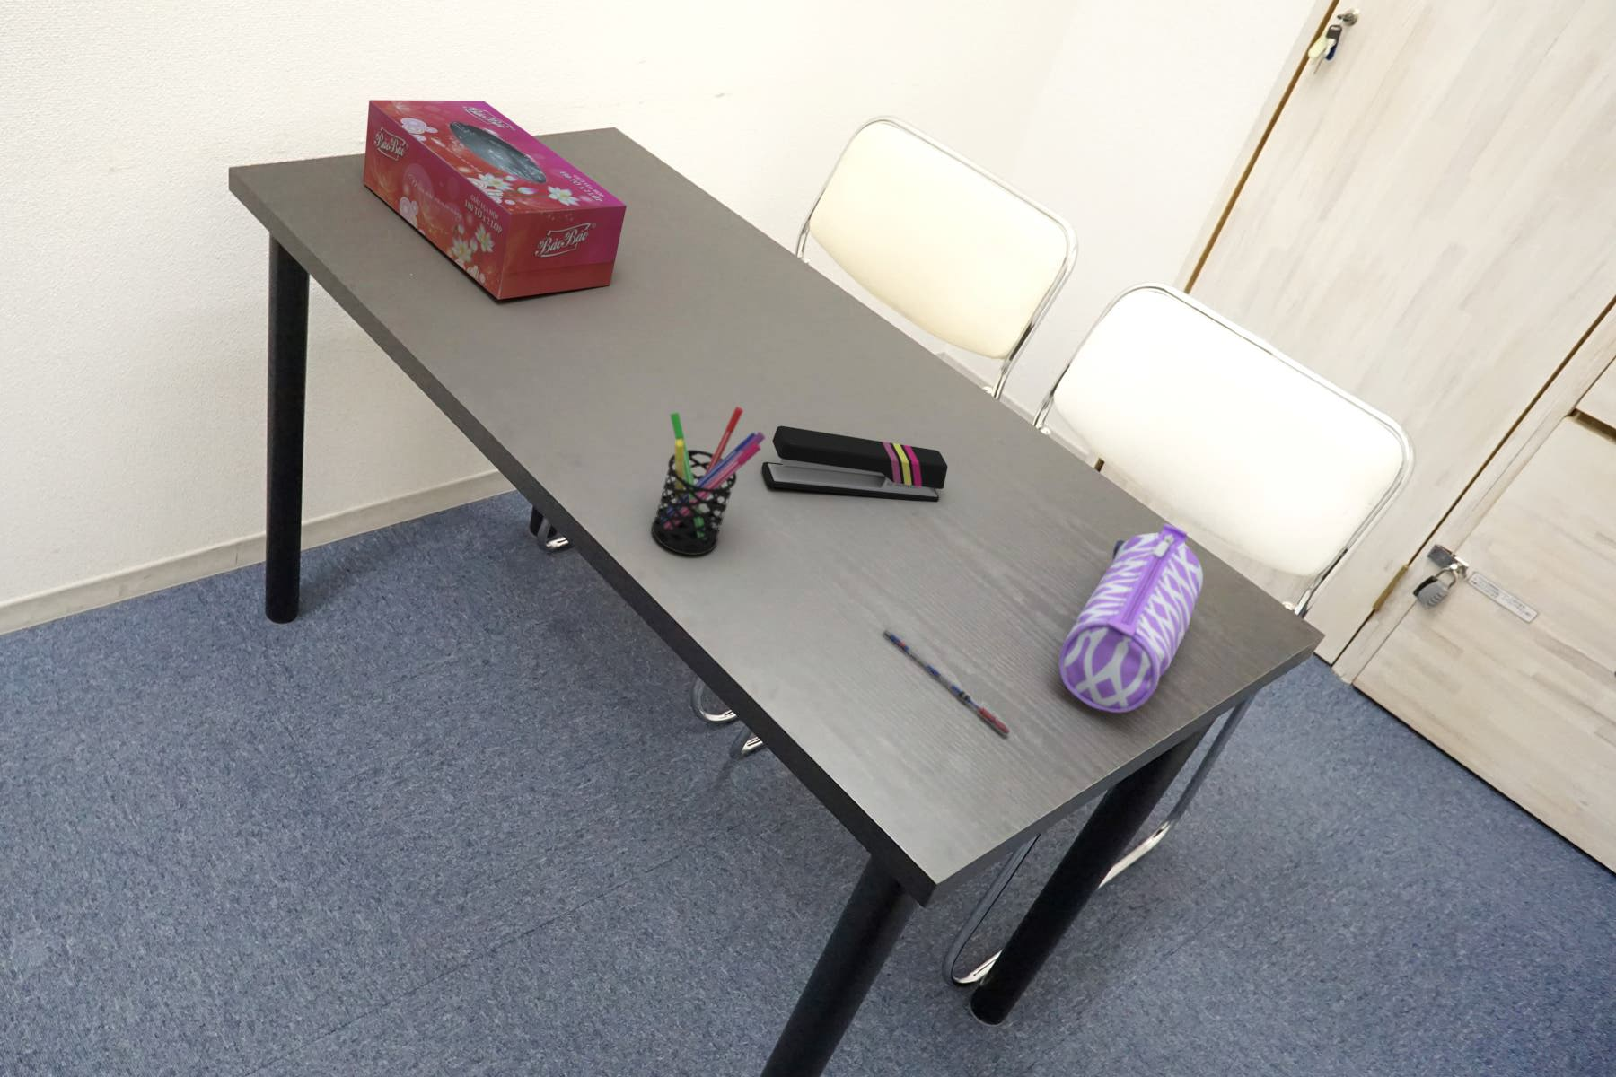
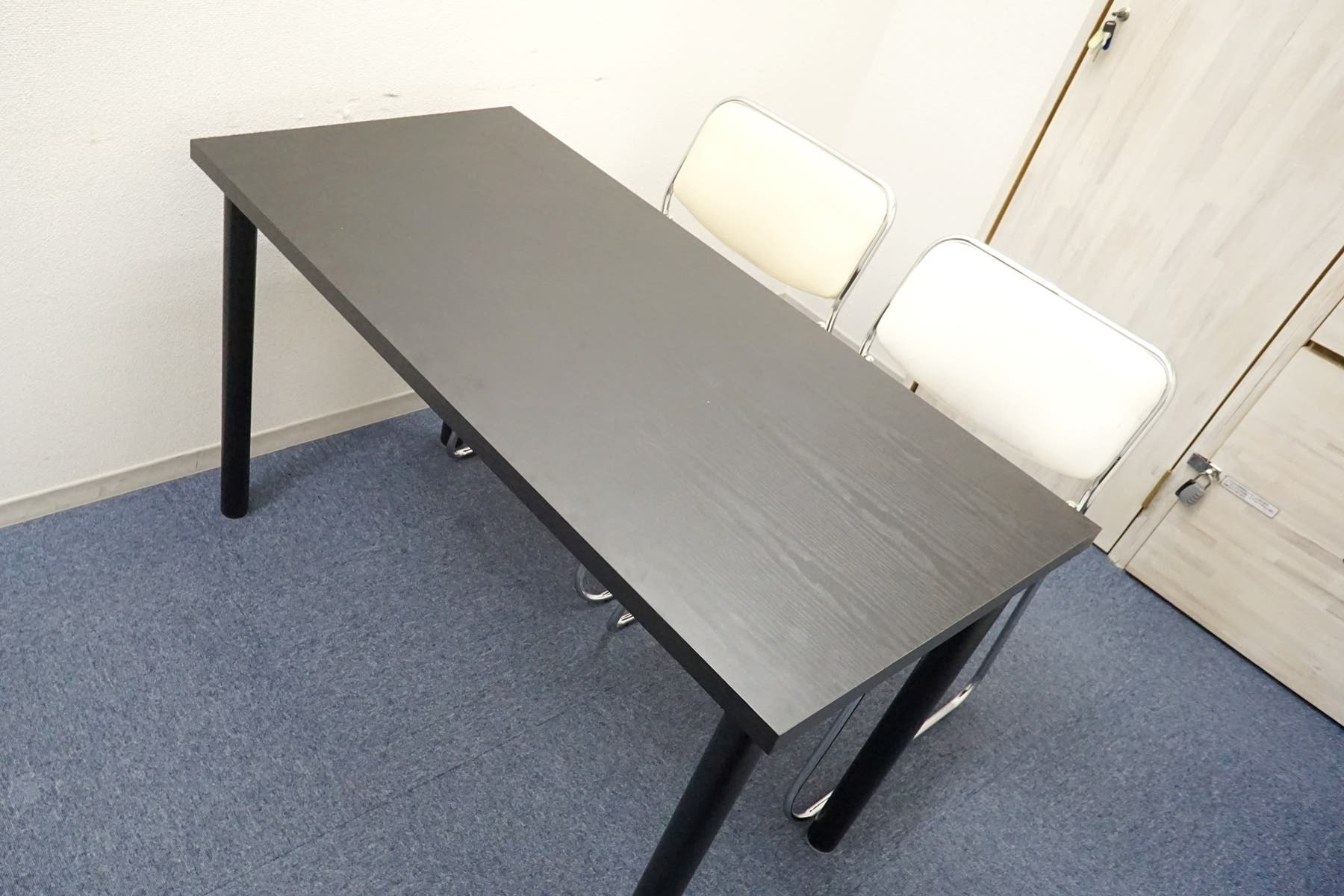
- pen holder (695, 475)
- pen (944, 679)
- tissue box (491, 194)
- stapler (860, 464)
- pencil case (1137, 614)
